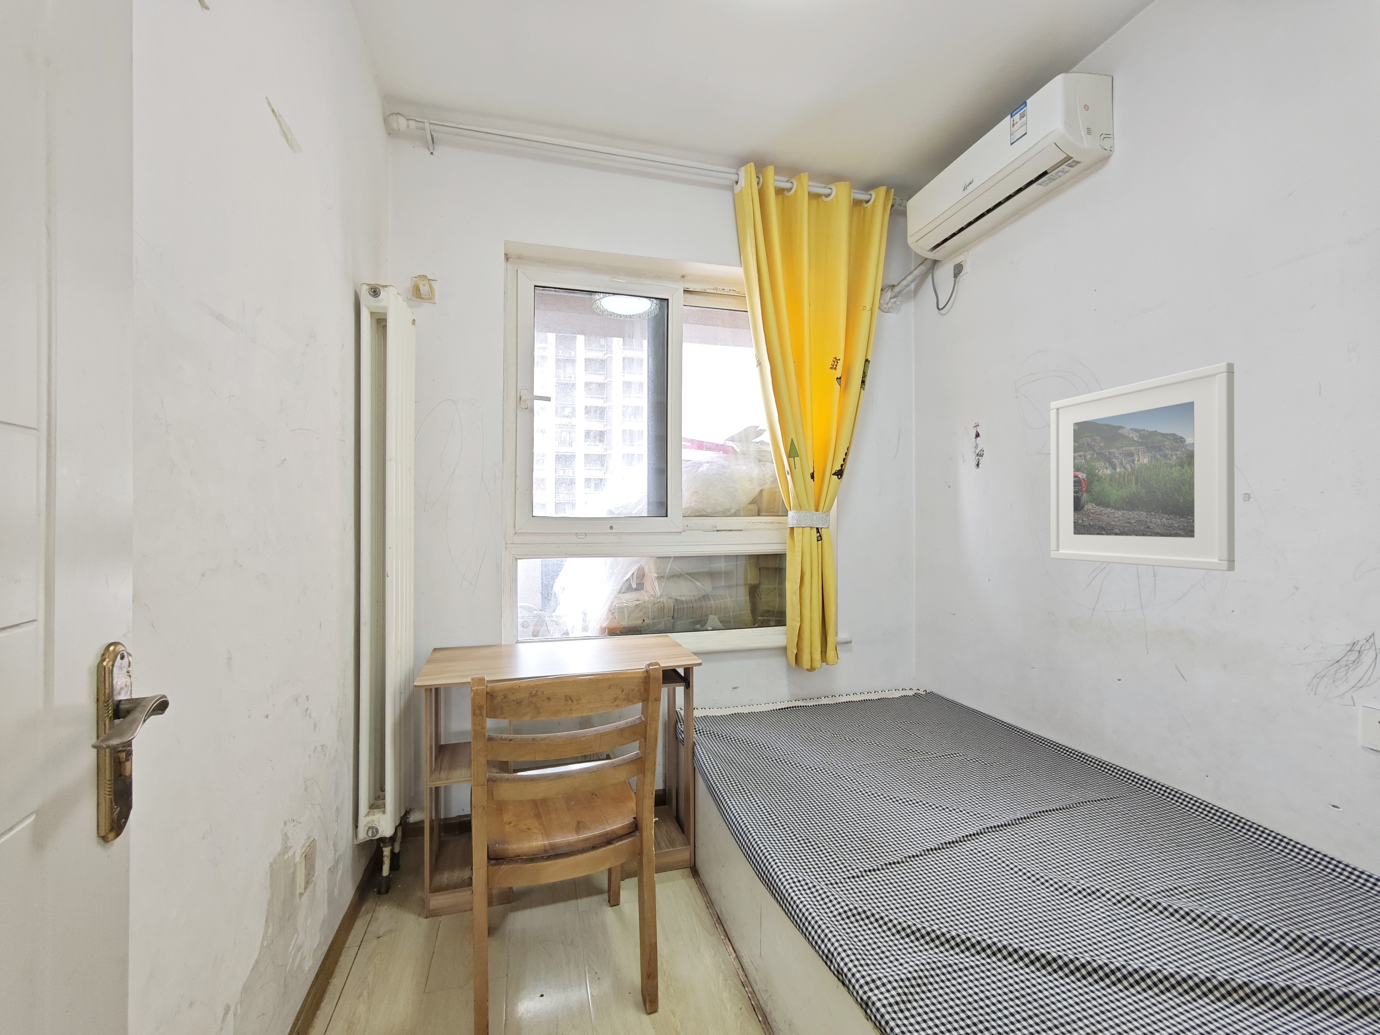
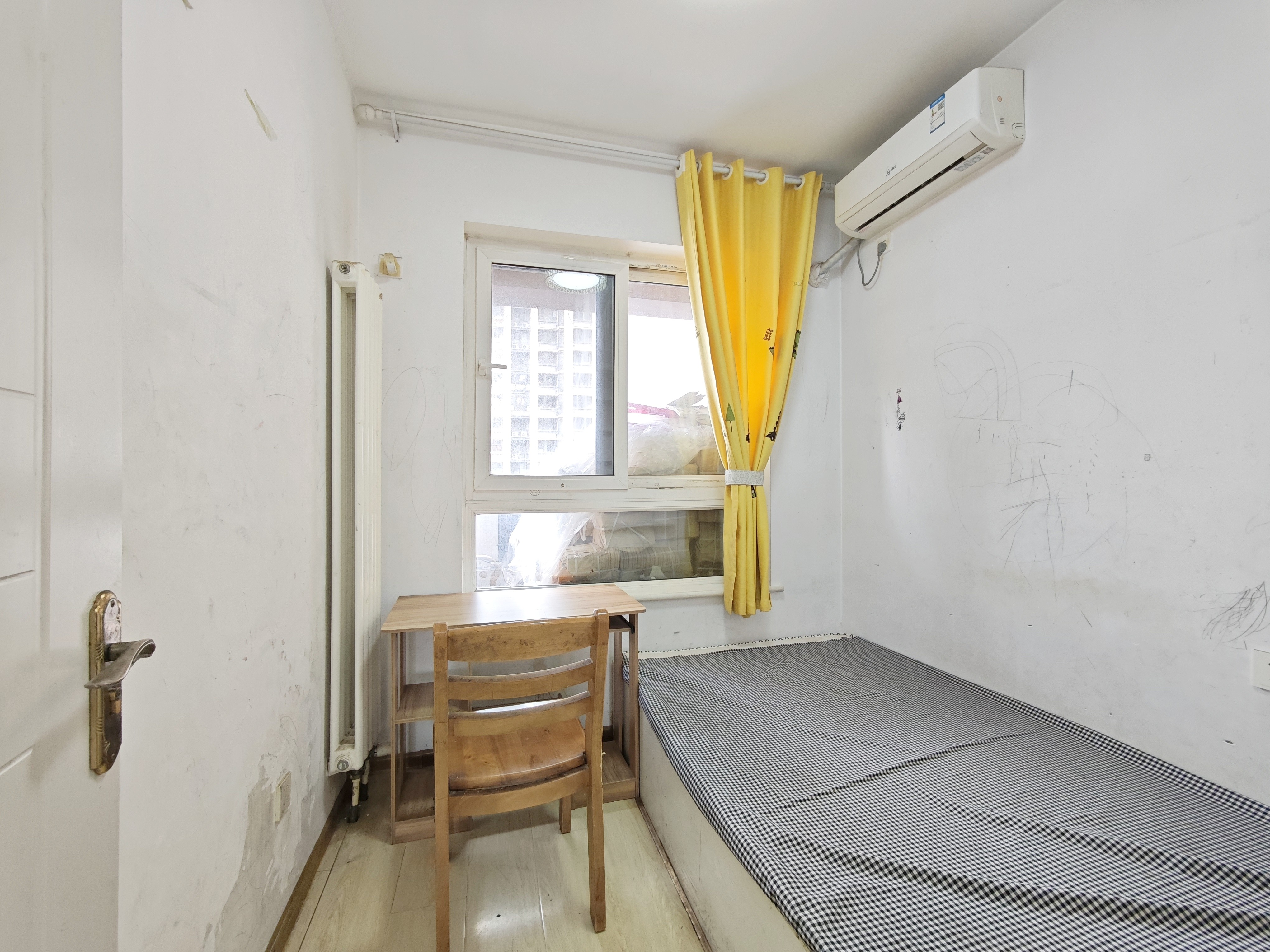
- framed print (1129, 474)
